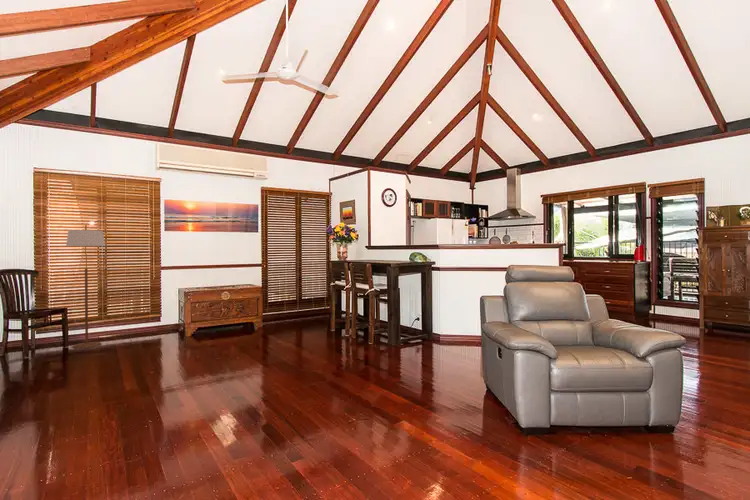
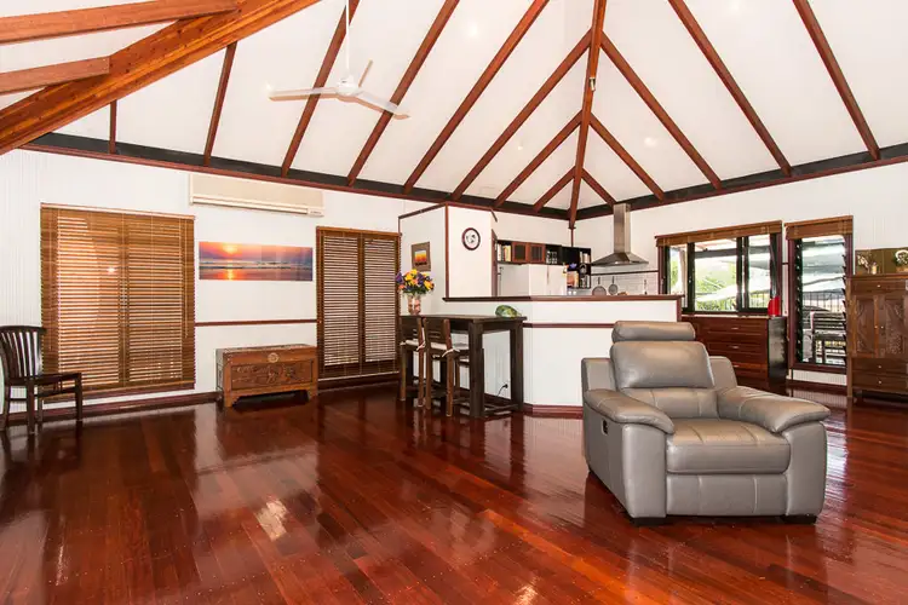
- floor lamp (86, 284)
